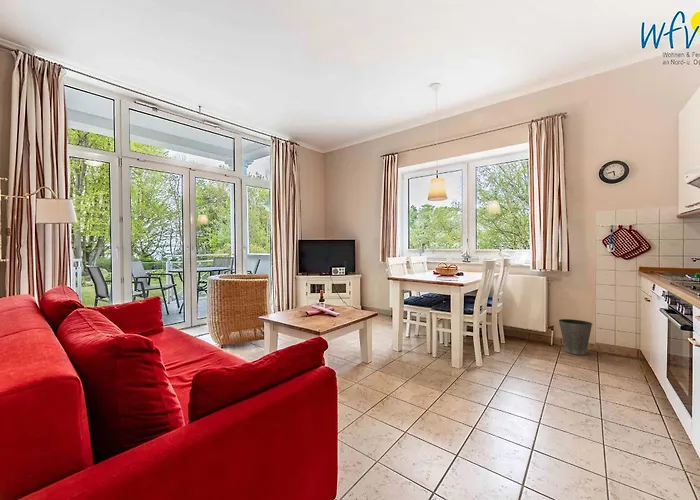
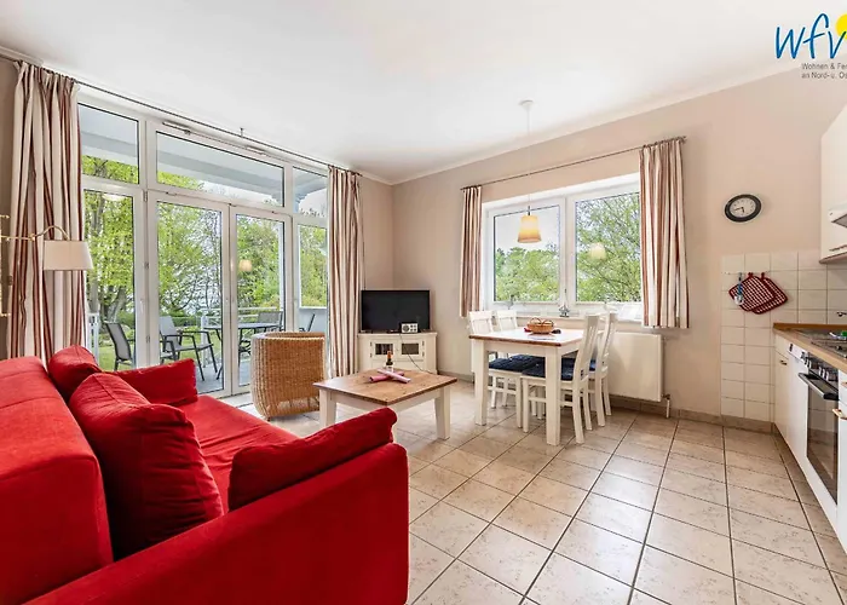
- waste basket (575, 336)
